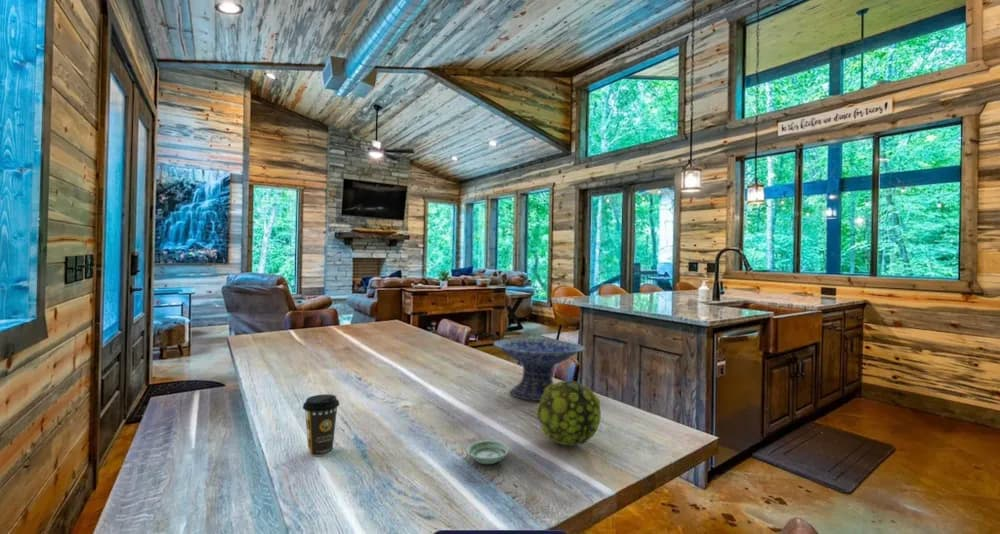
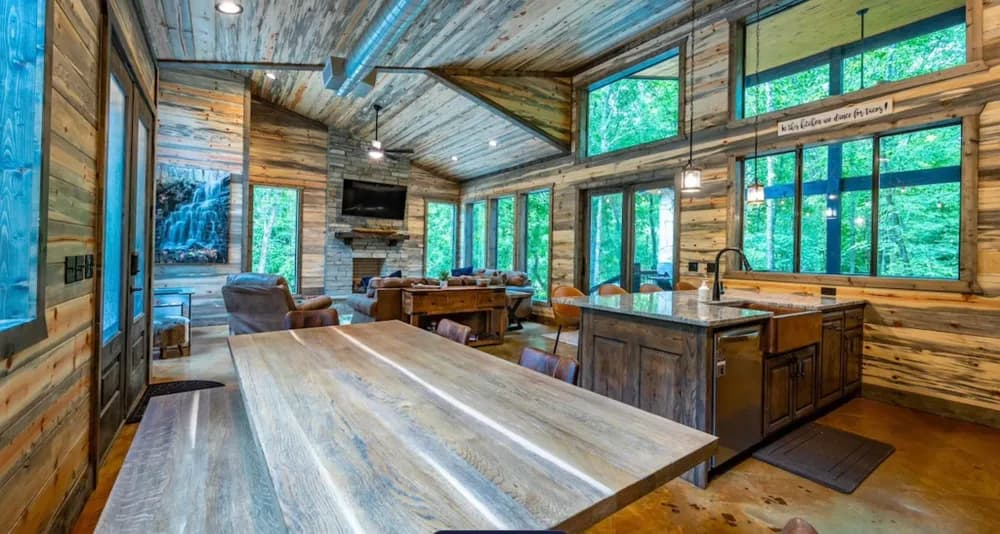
- decorative bowl (537, 368)
- coffee cup (320, 424)
- decorative ball (568, 412)
- saucer (487, 454)
